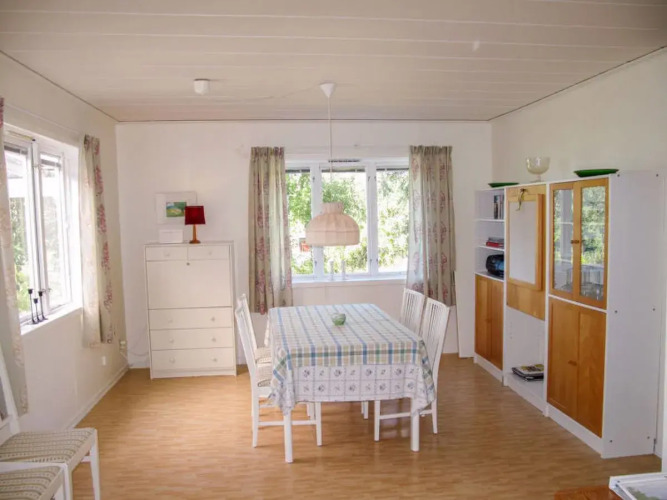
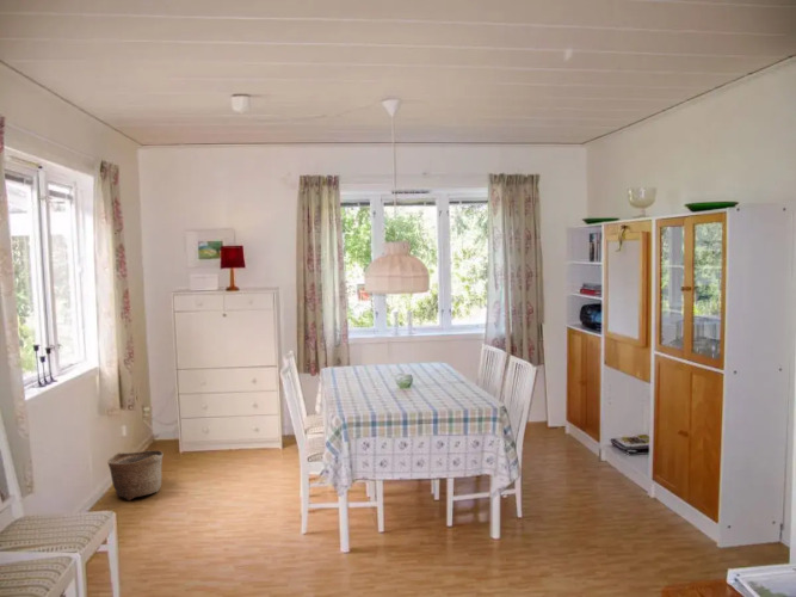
+ basket (136, 472)
